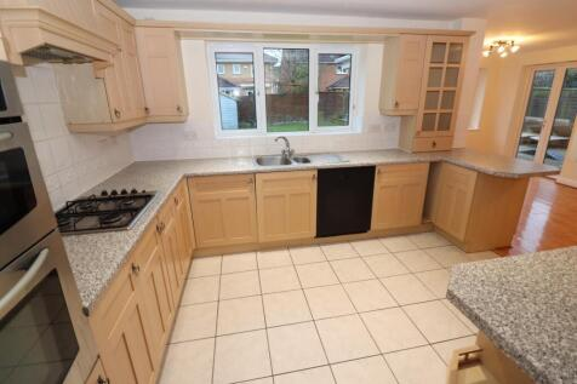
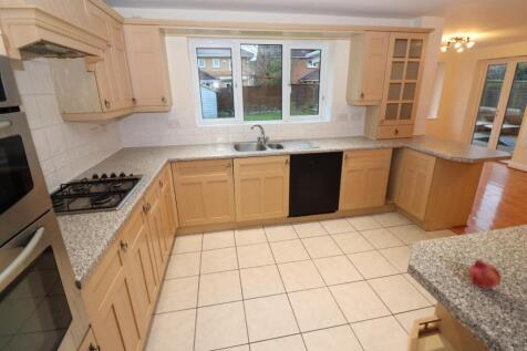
+ fruit (484, 273)
